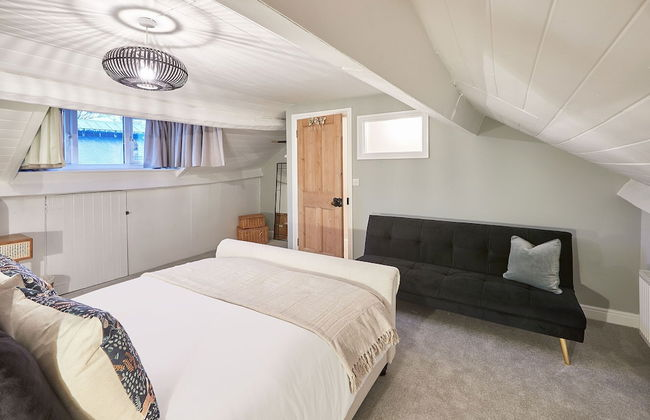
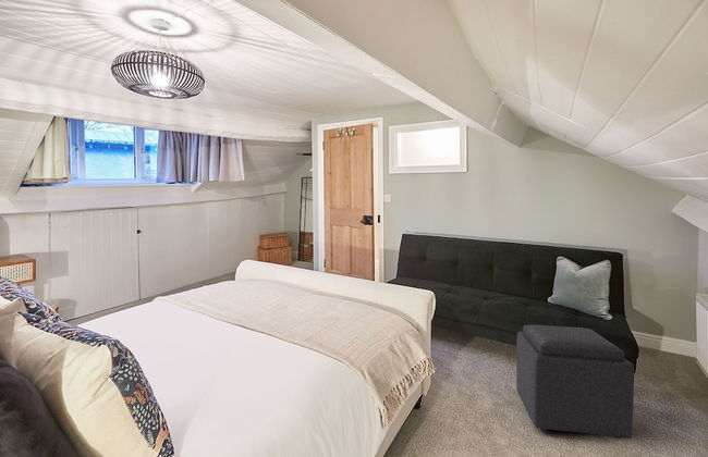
+ ottoman (567, 373)
